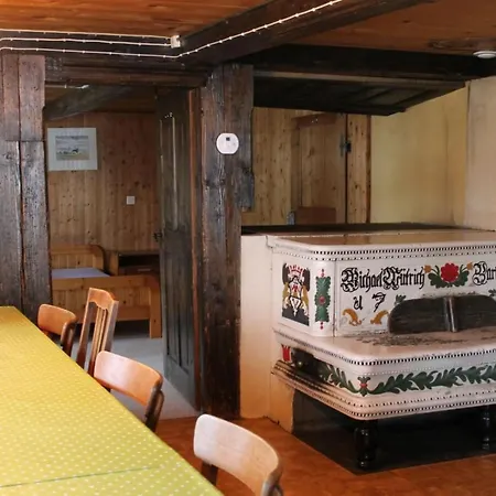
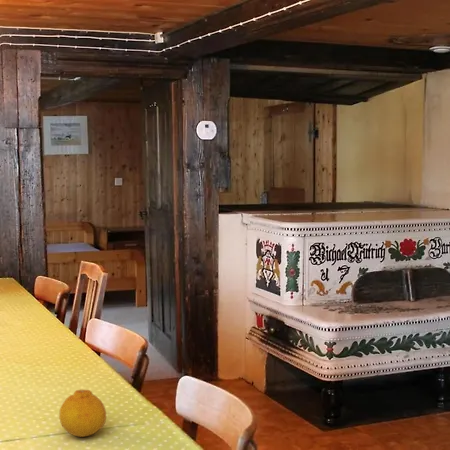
+ fruit (82, 412)
